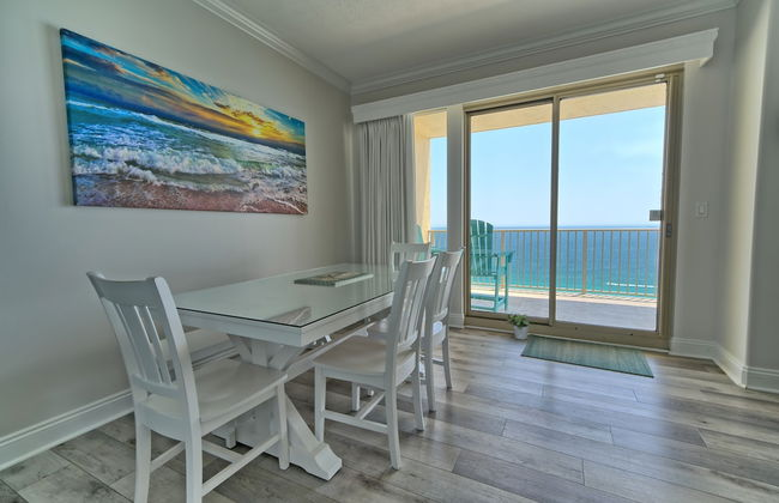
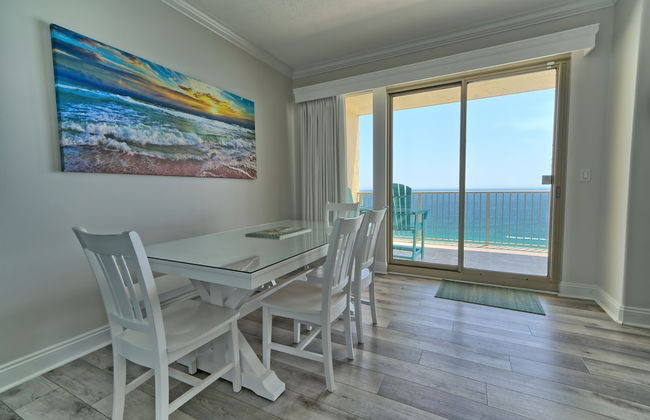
- potted plant (517, 325)
